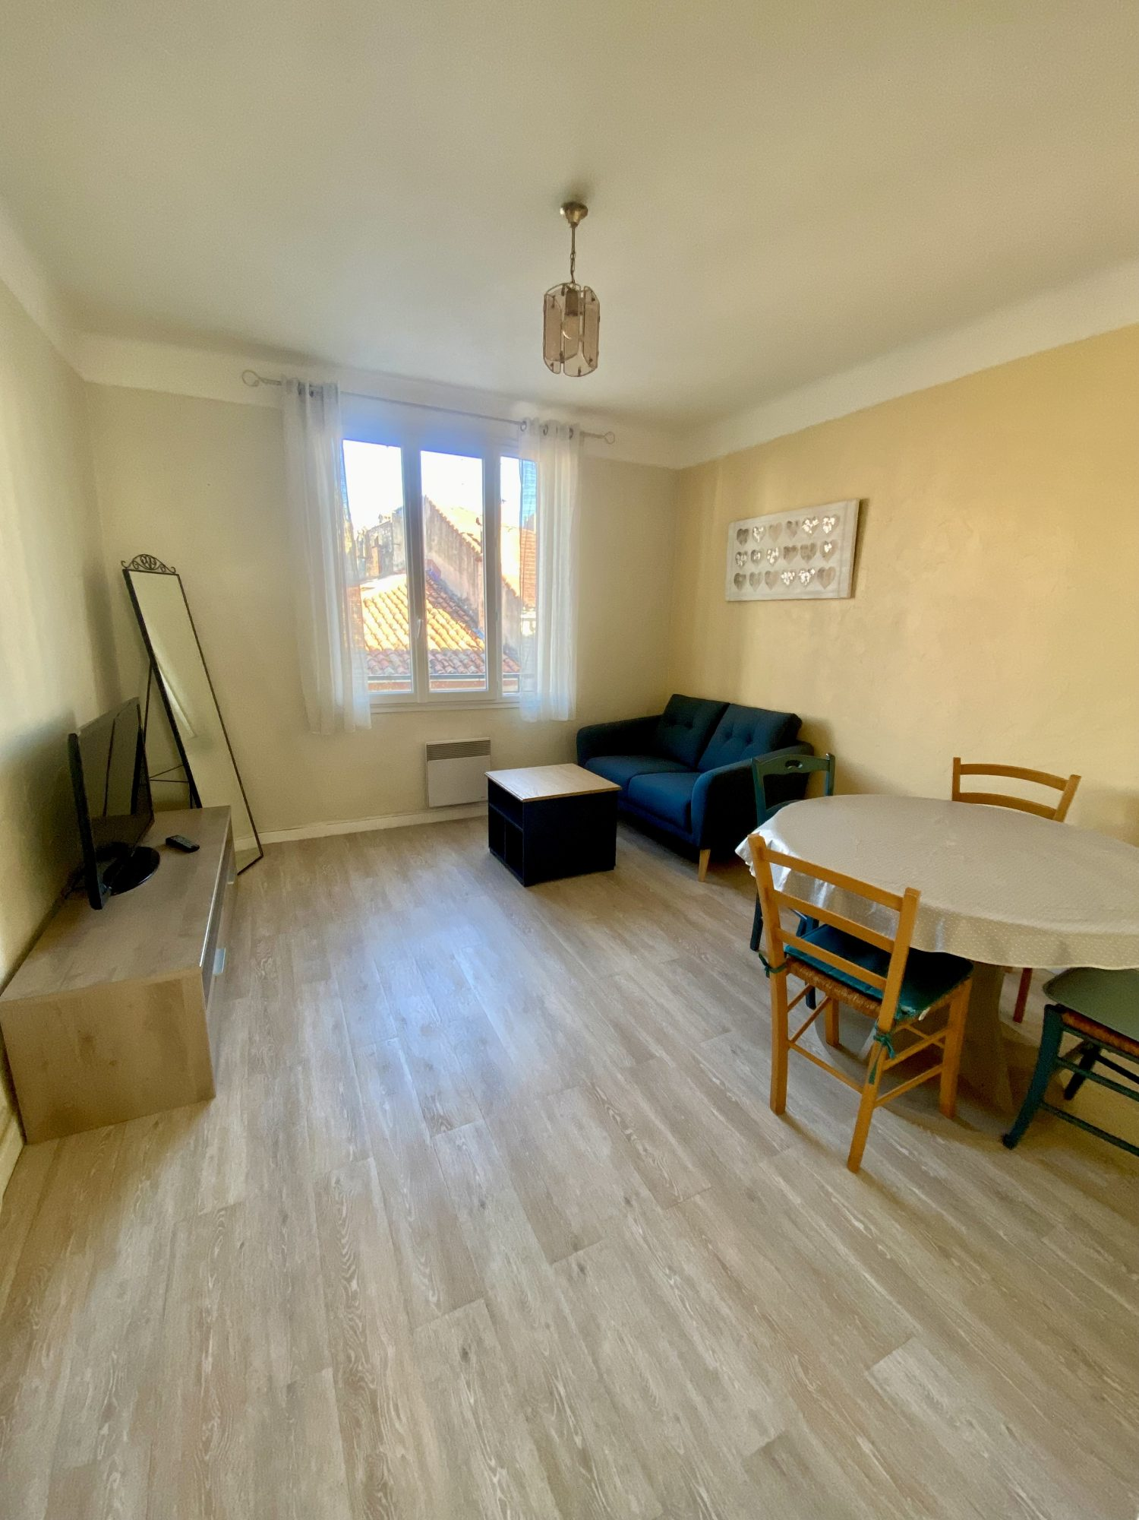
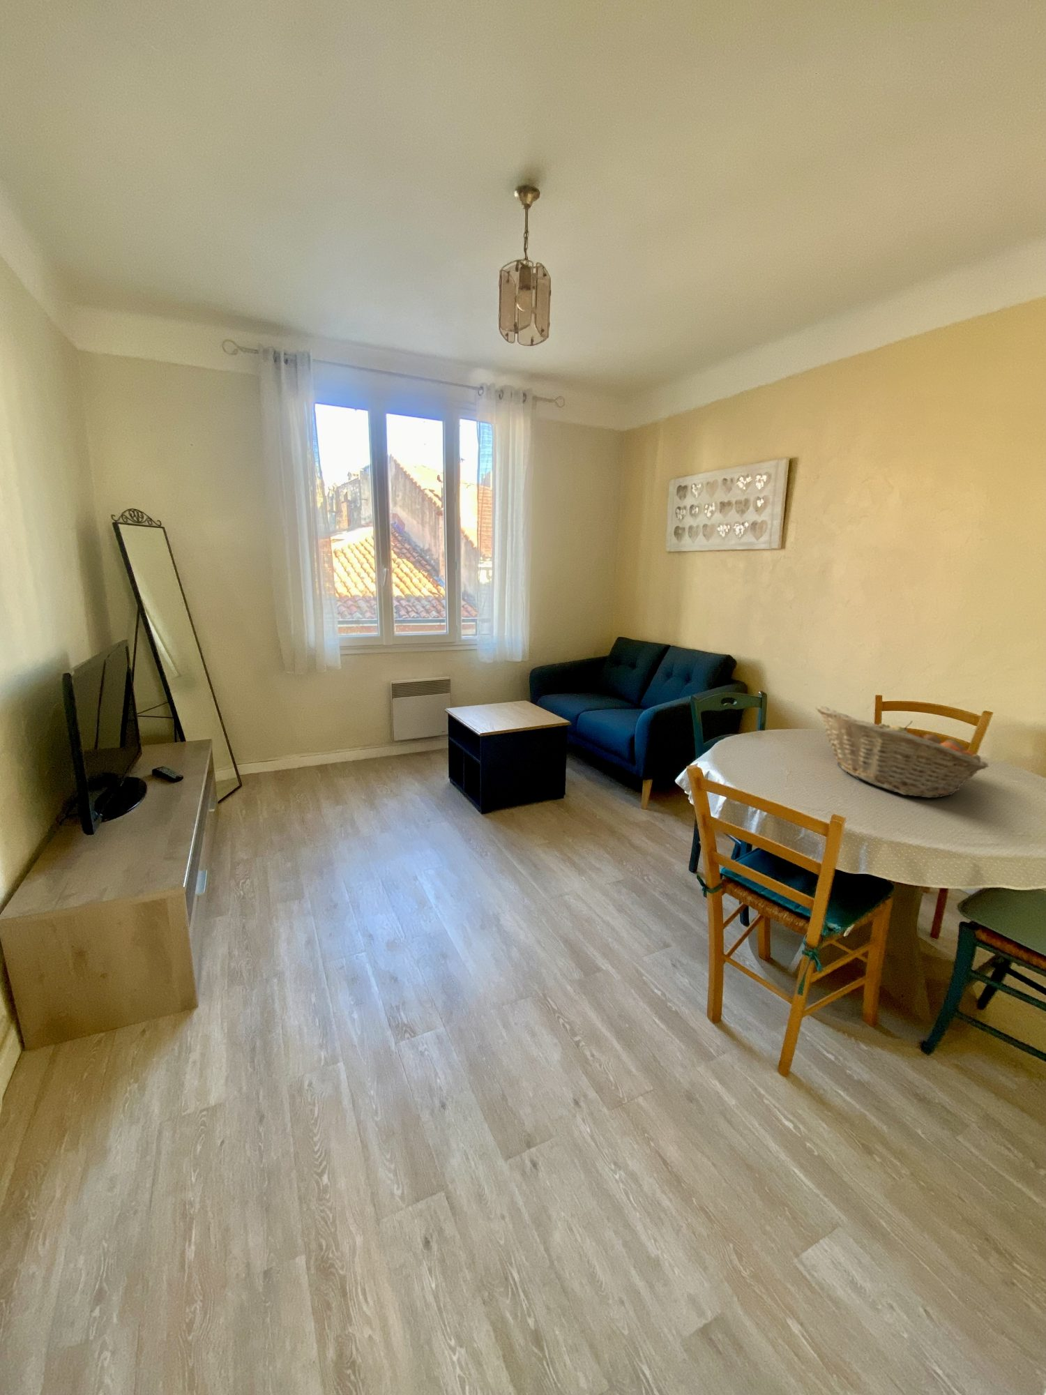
+ fruit basket (891, 746)
